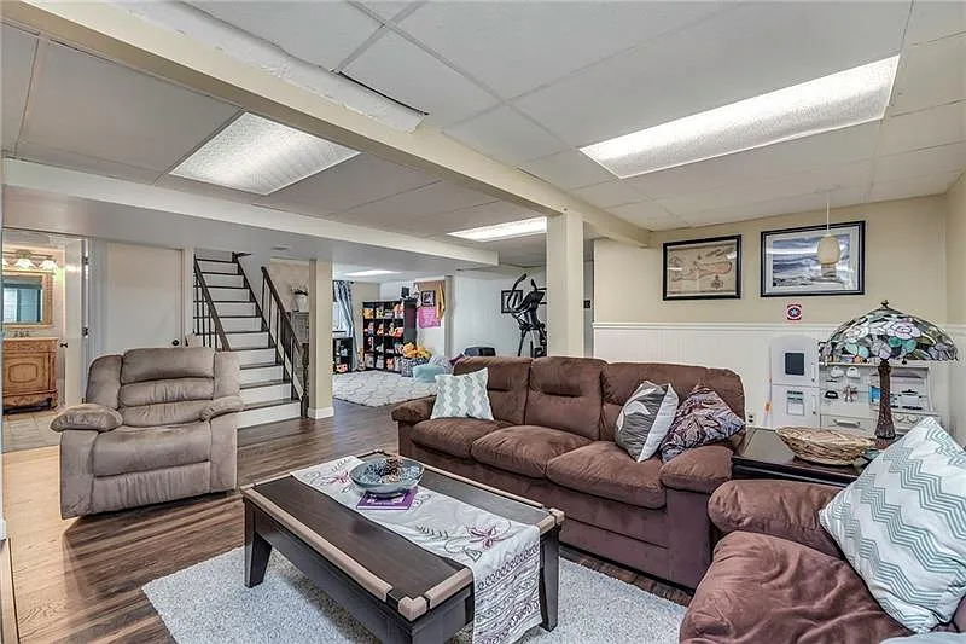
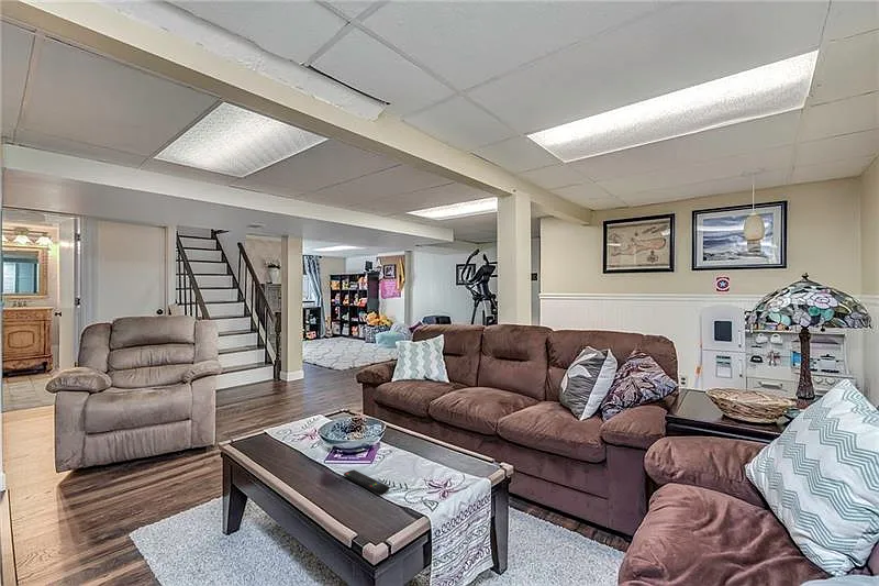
+ remote control (365, 480)
